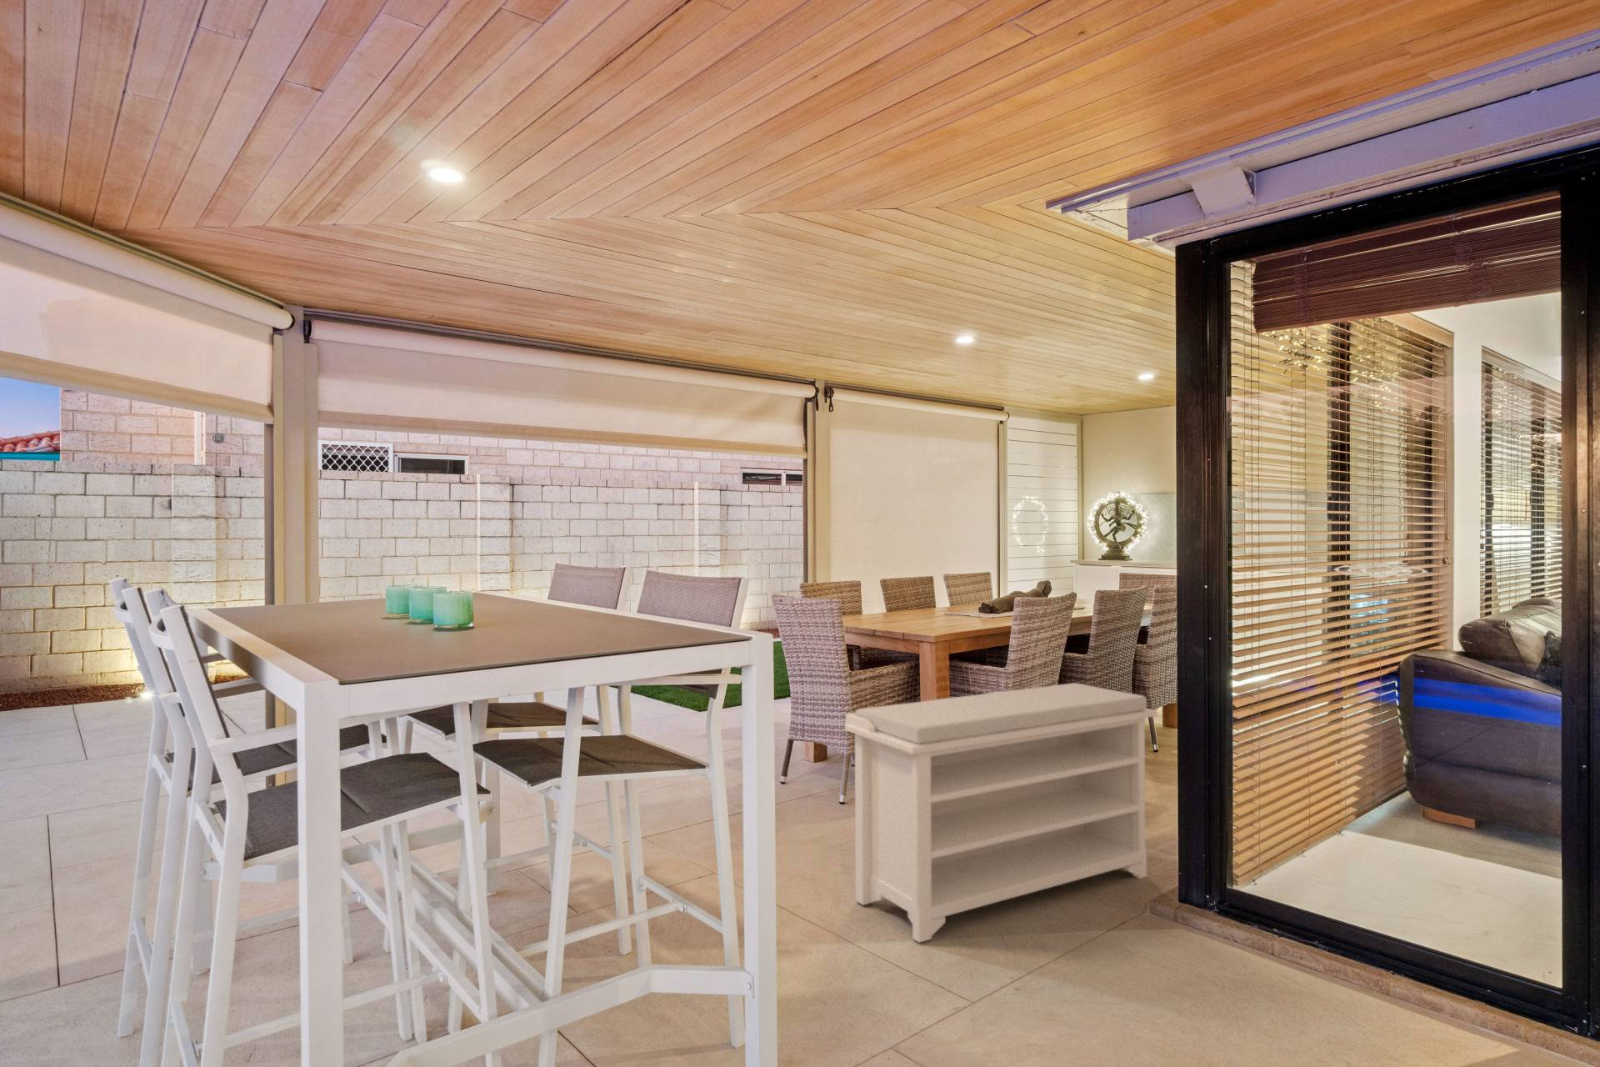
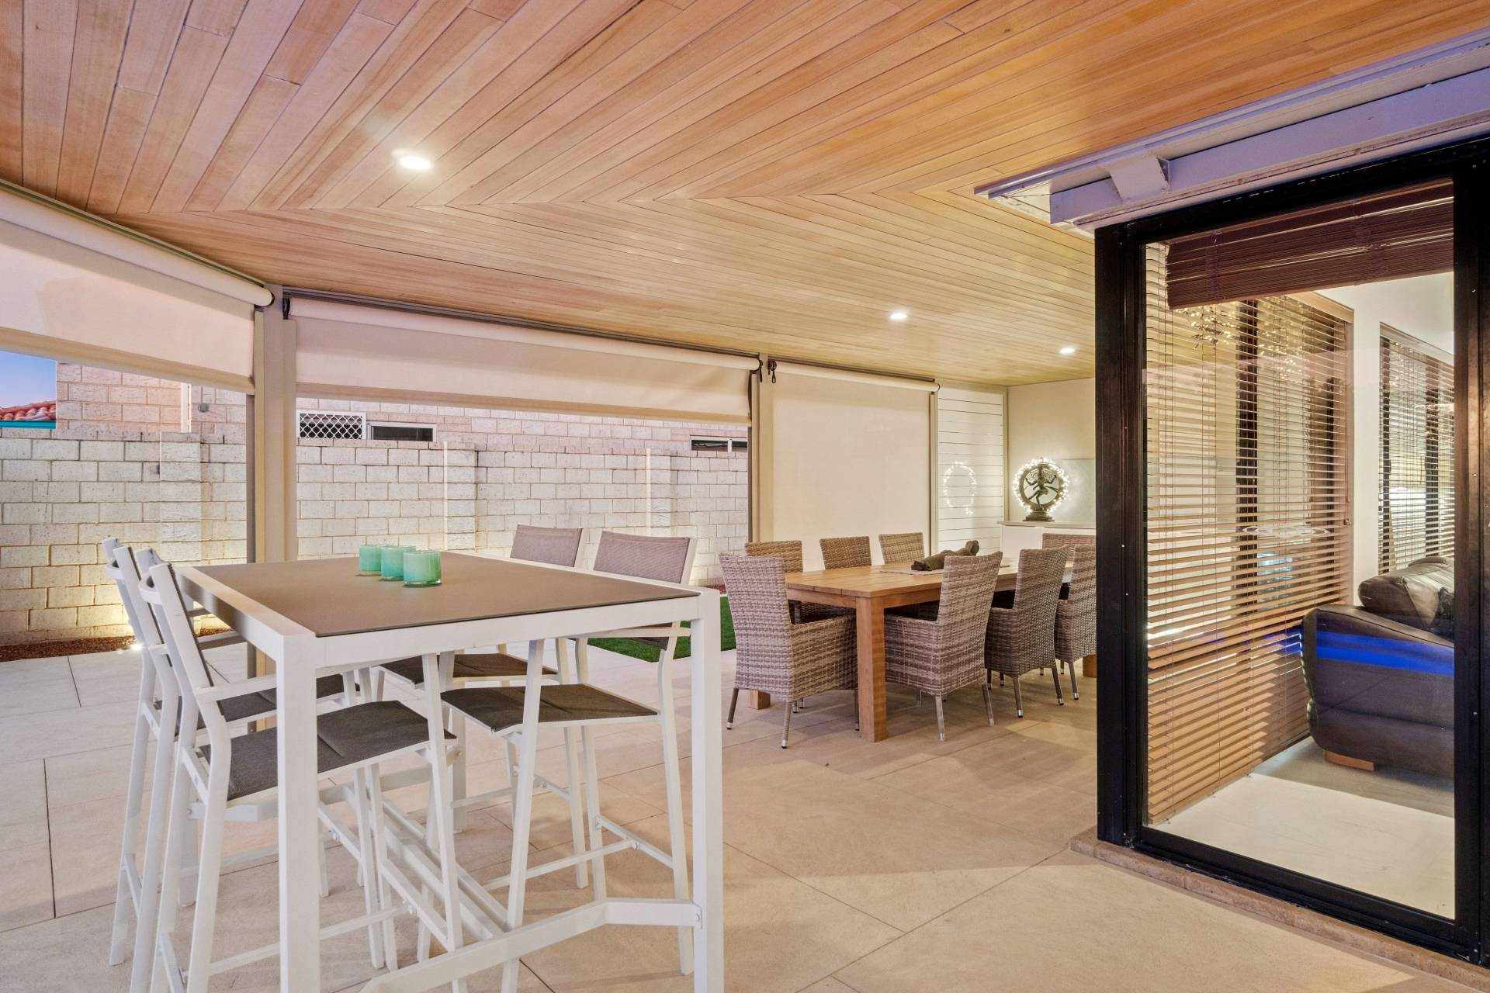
- bench (1006, 794)
